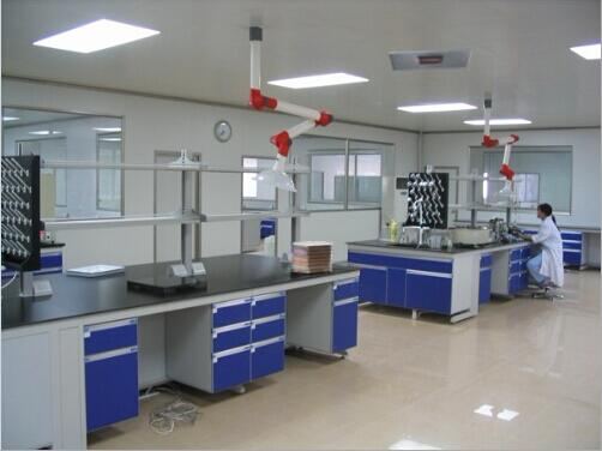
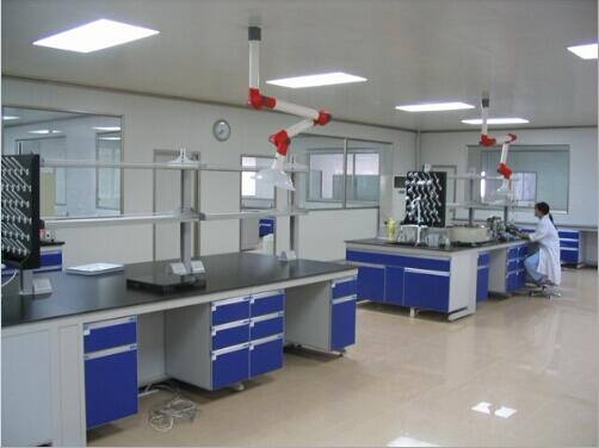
- book stack (312, 257)
- ceiling vent (429, 60)
